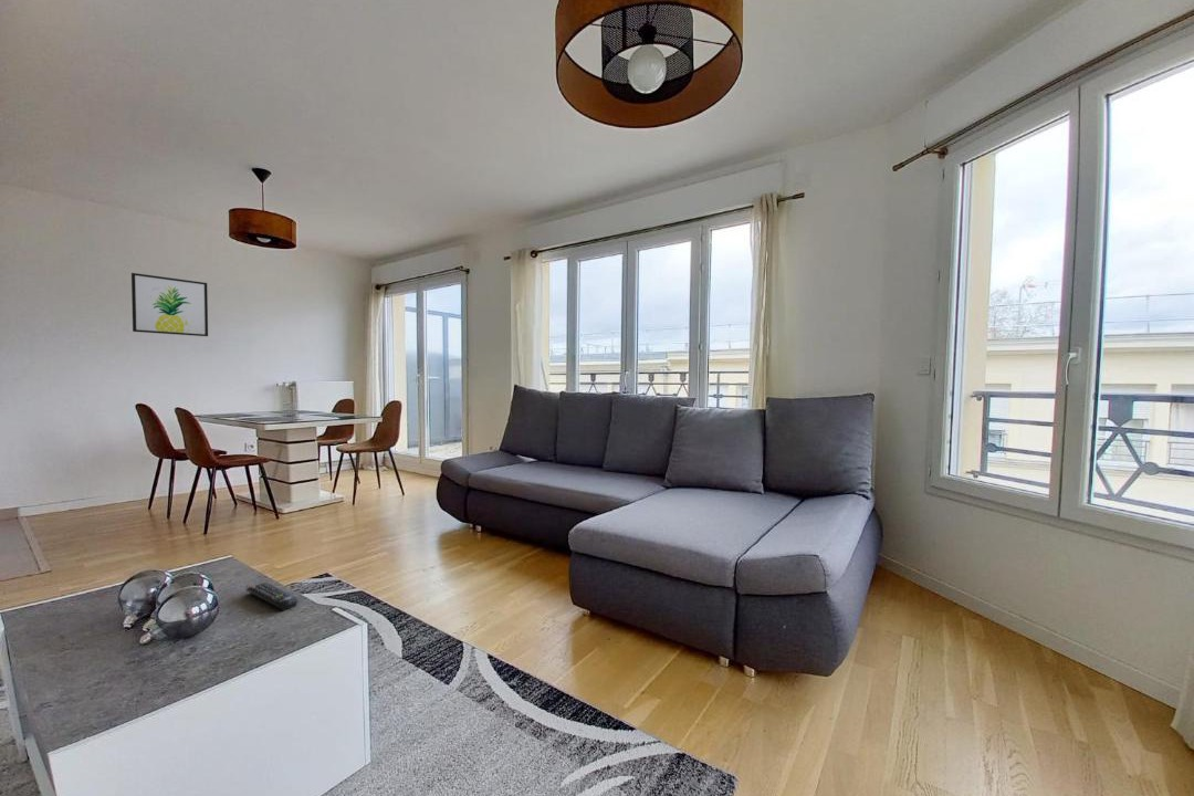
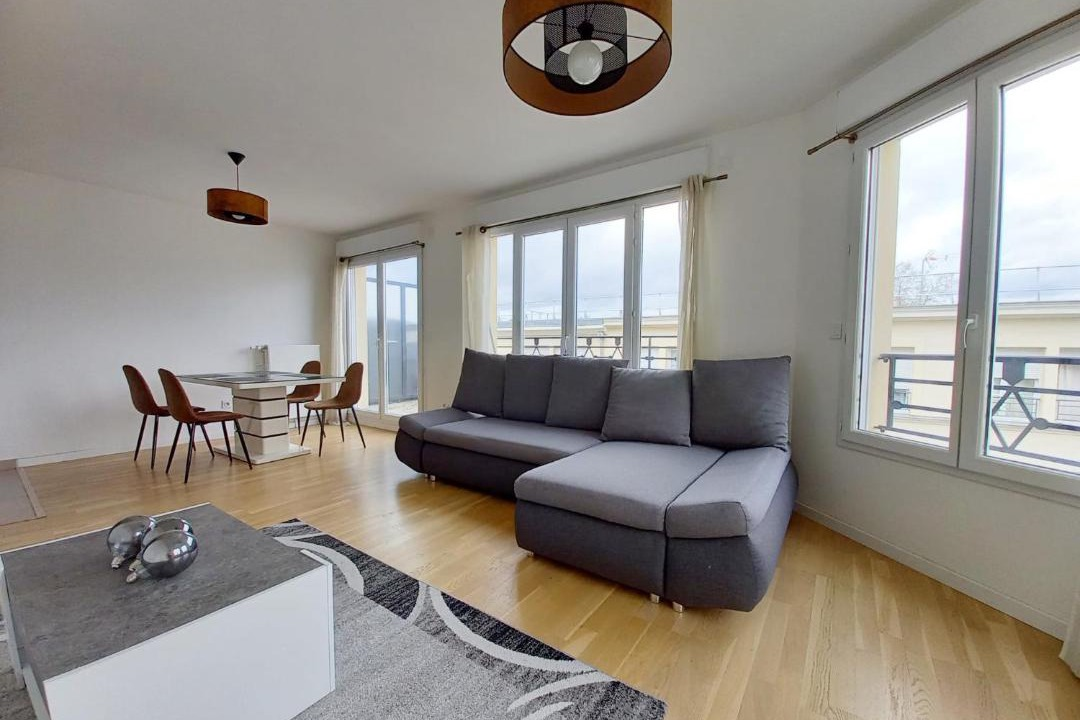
- wall art (171, 306)
- remote control (271, 595)
